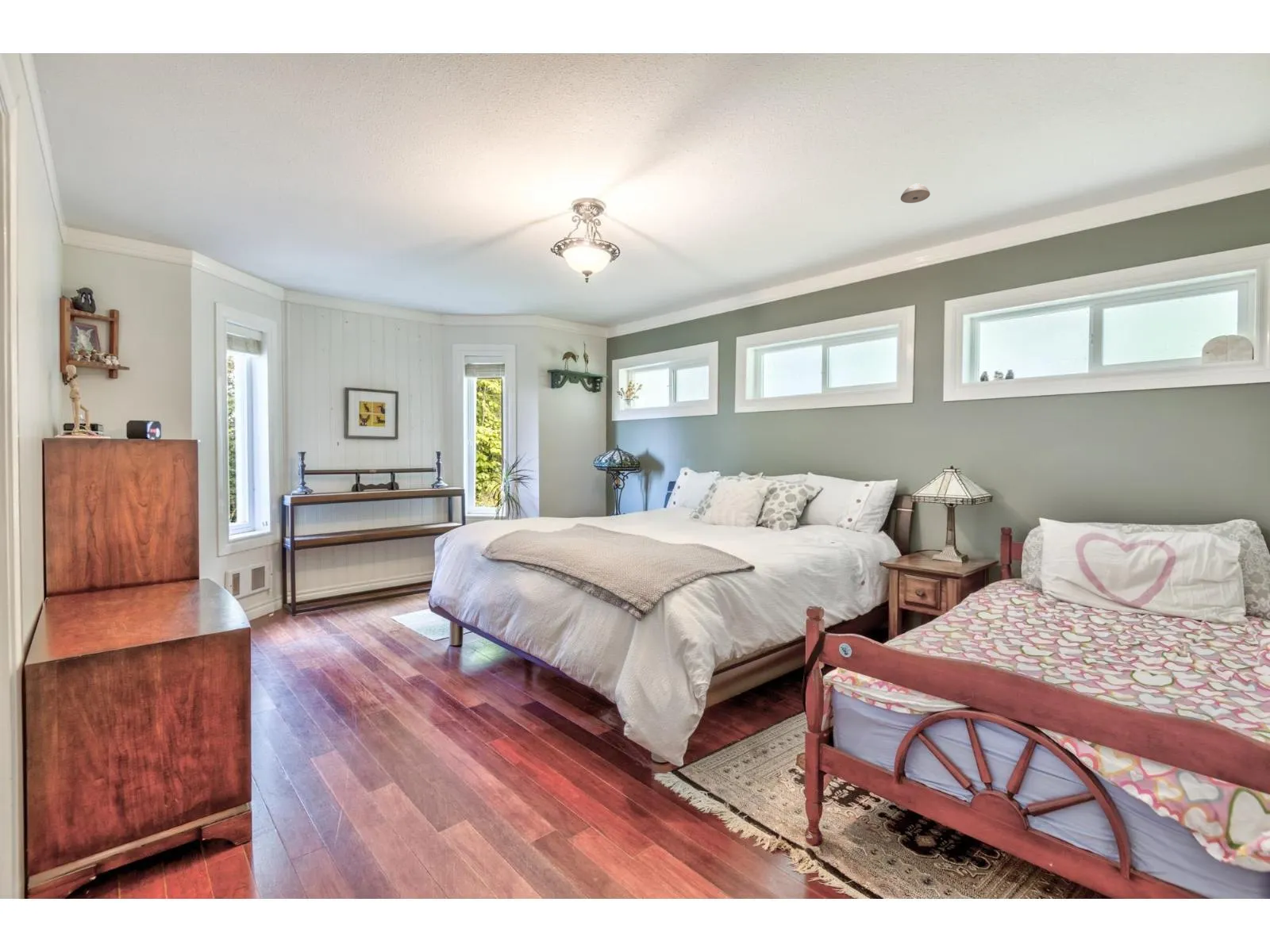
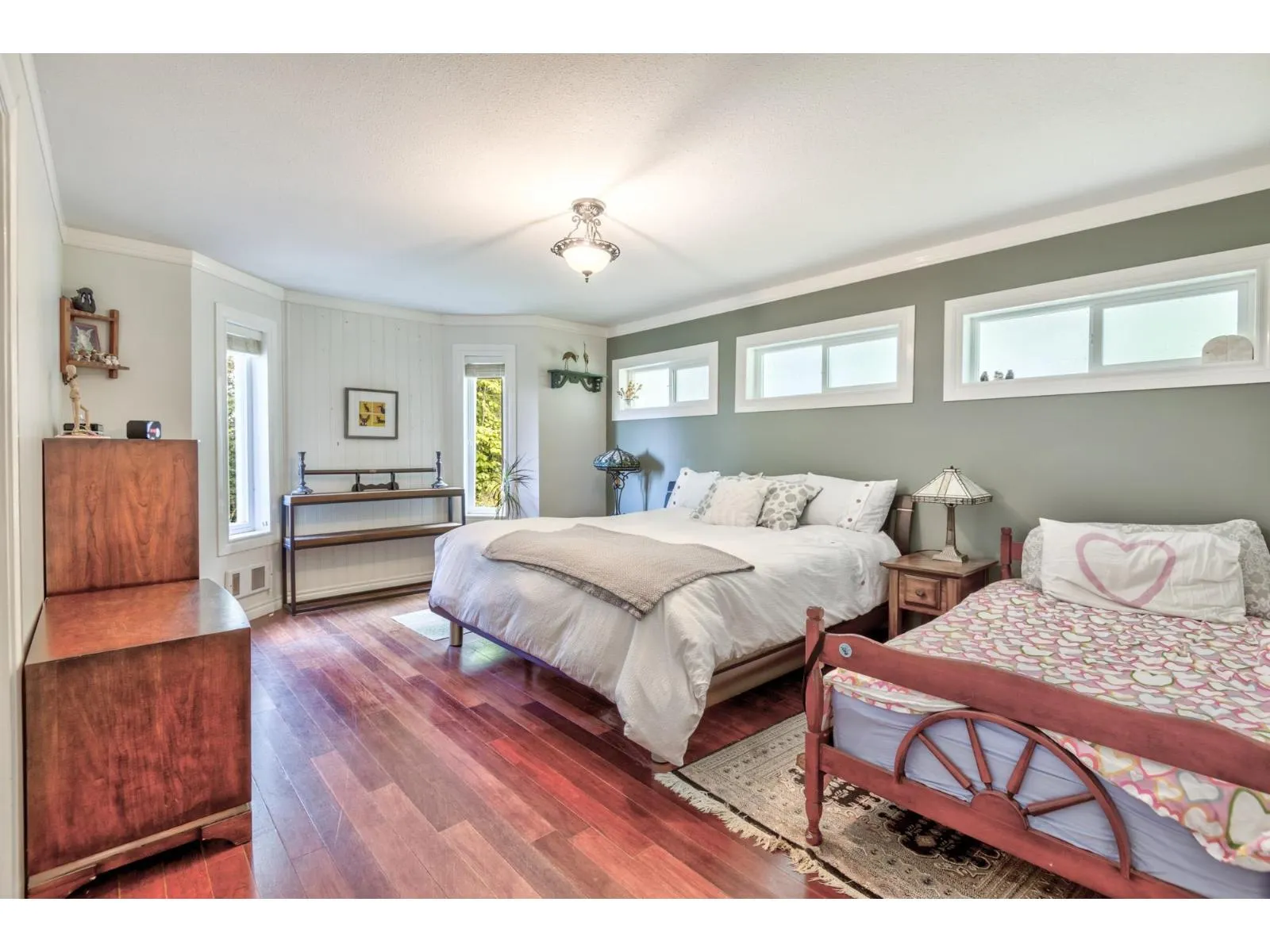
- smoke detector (915, 191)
